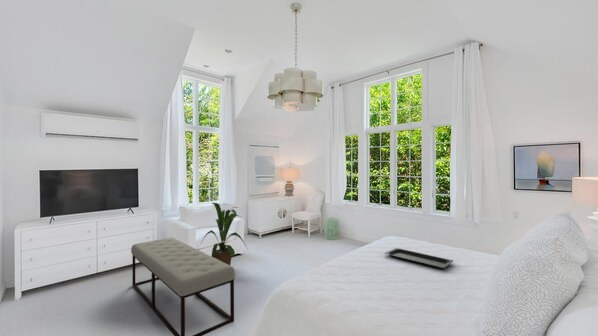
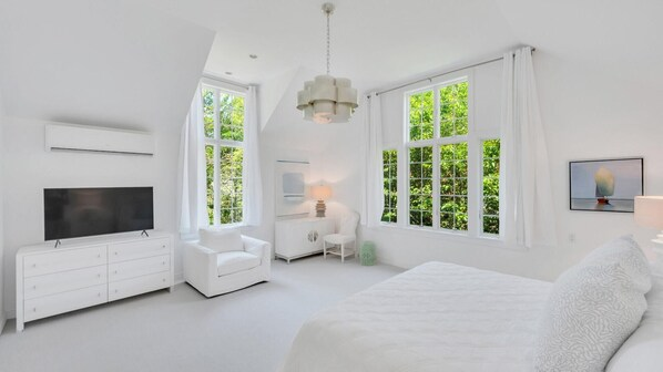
- house plant (226, 234)
- bench (176, 277)
- serving tray (417, 258)
